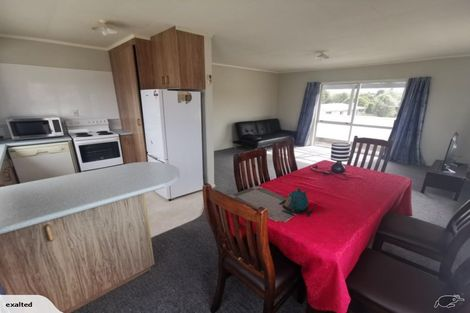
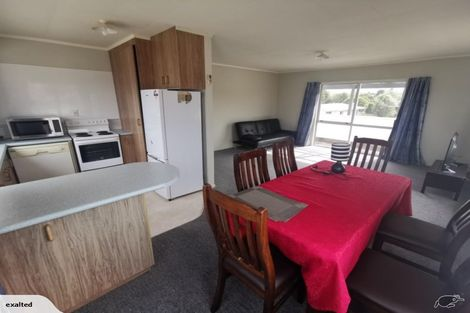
- teapot (296, 198)
